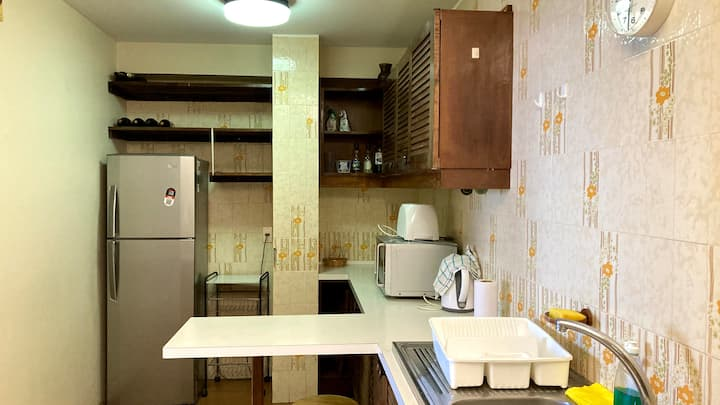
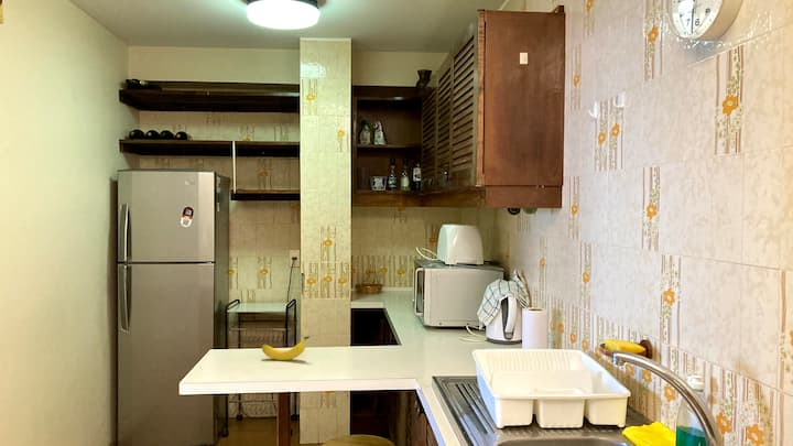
+ banana (285, 350)
